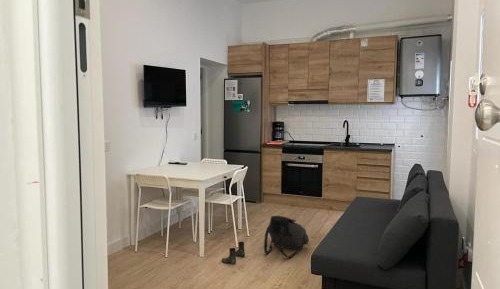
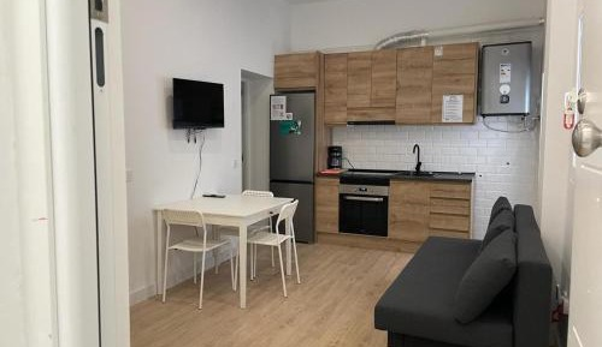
- boots (233, 251)
- backpack (283, 232)
